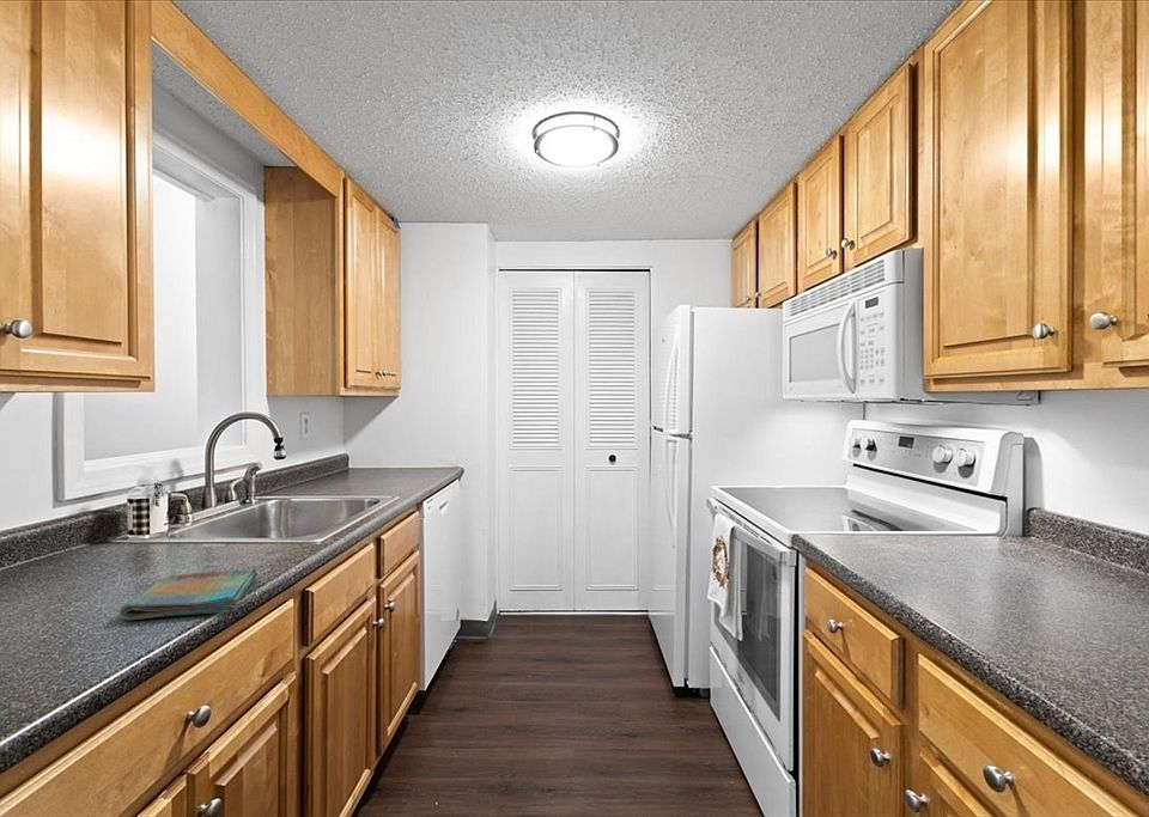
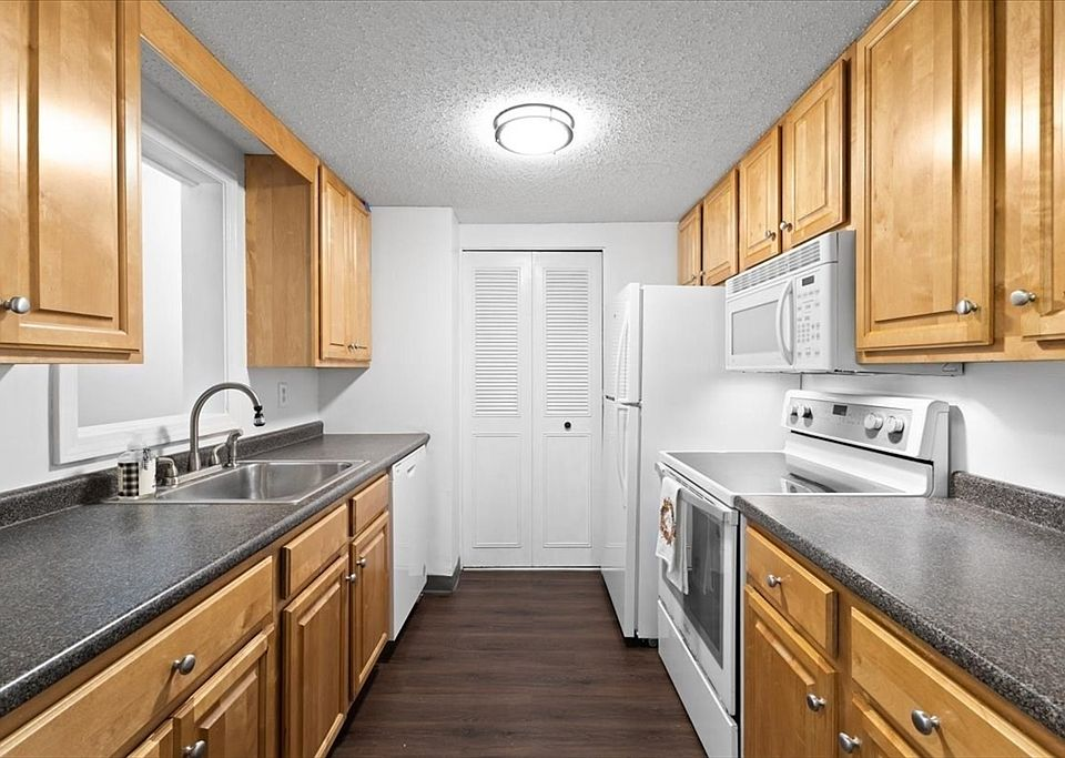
- dish towel (195, 590)
